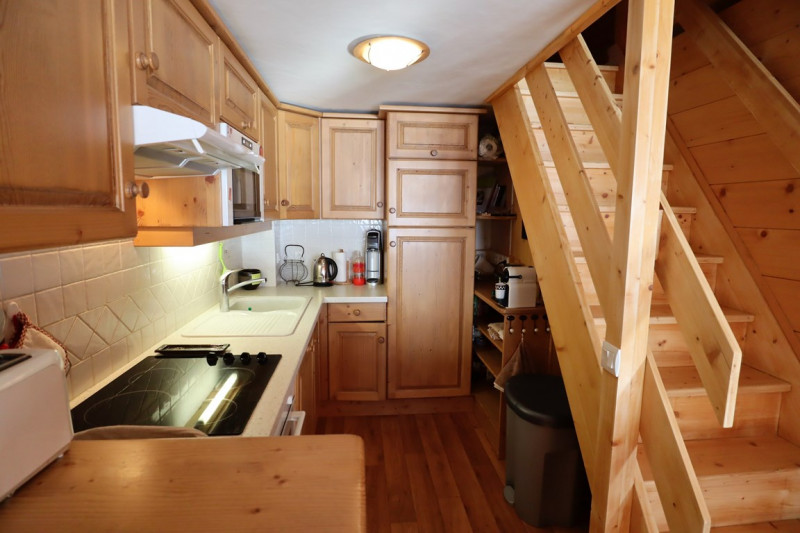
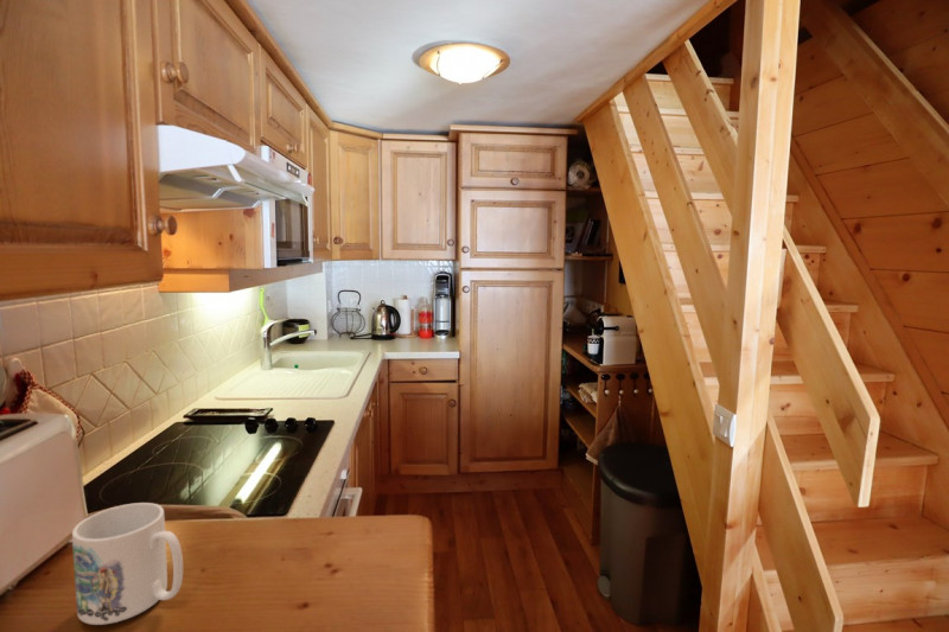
+ mug (134, 562)
